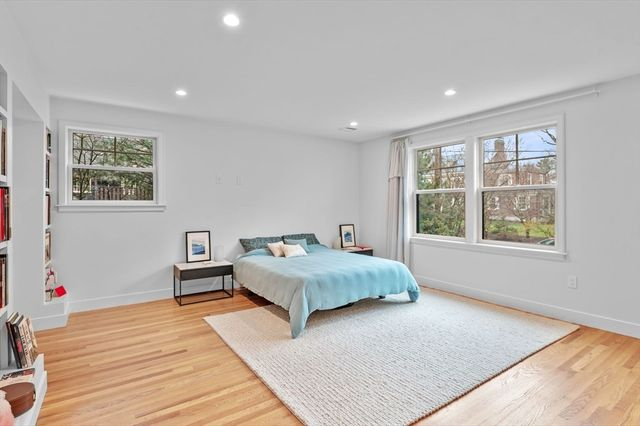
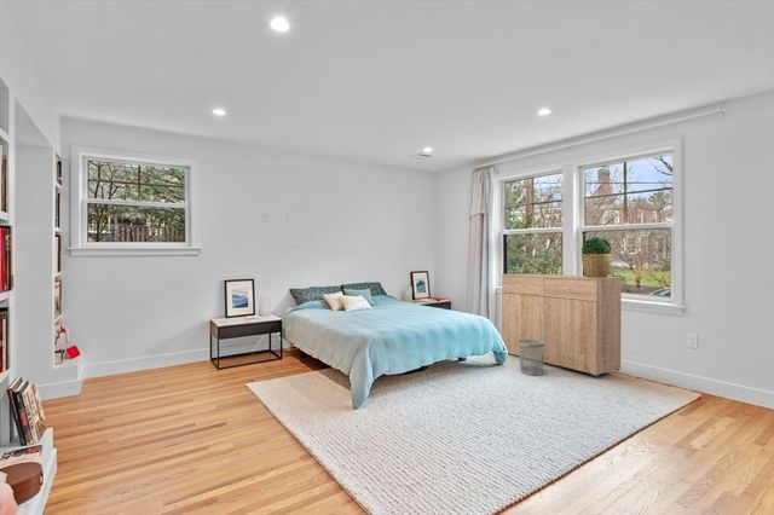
+ dresser (556, 318)
+ potted plant (596, 256)
+ wastebasket (531, 358)
